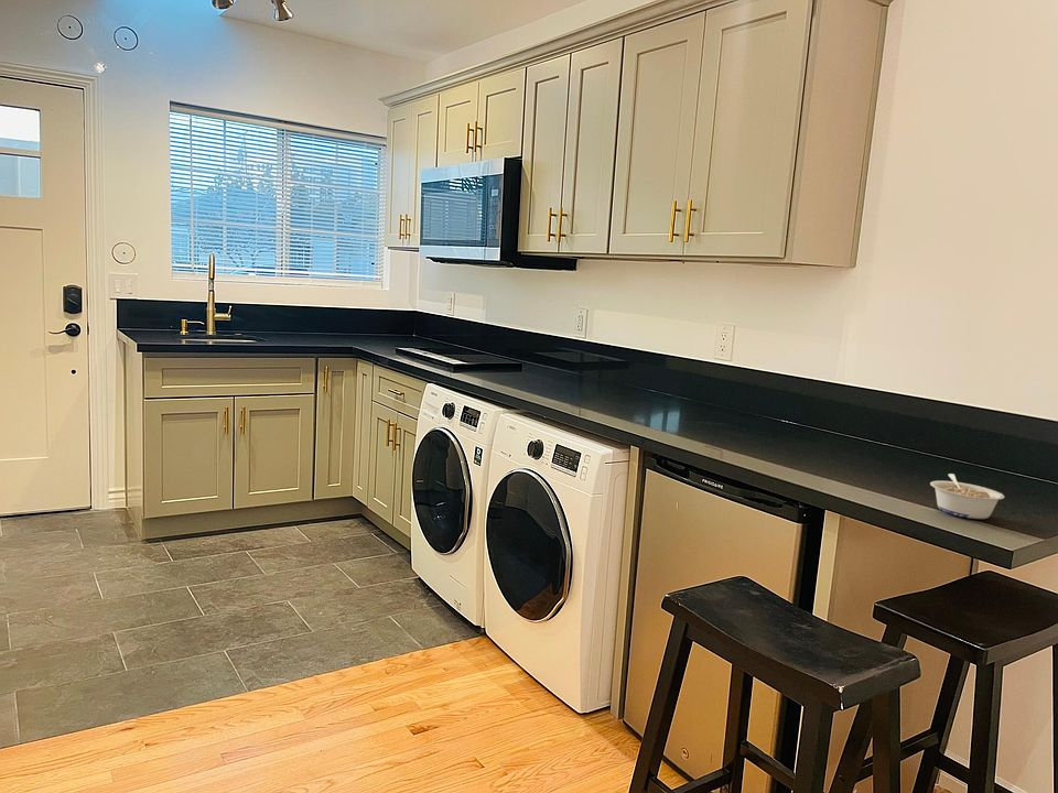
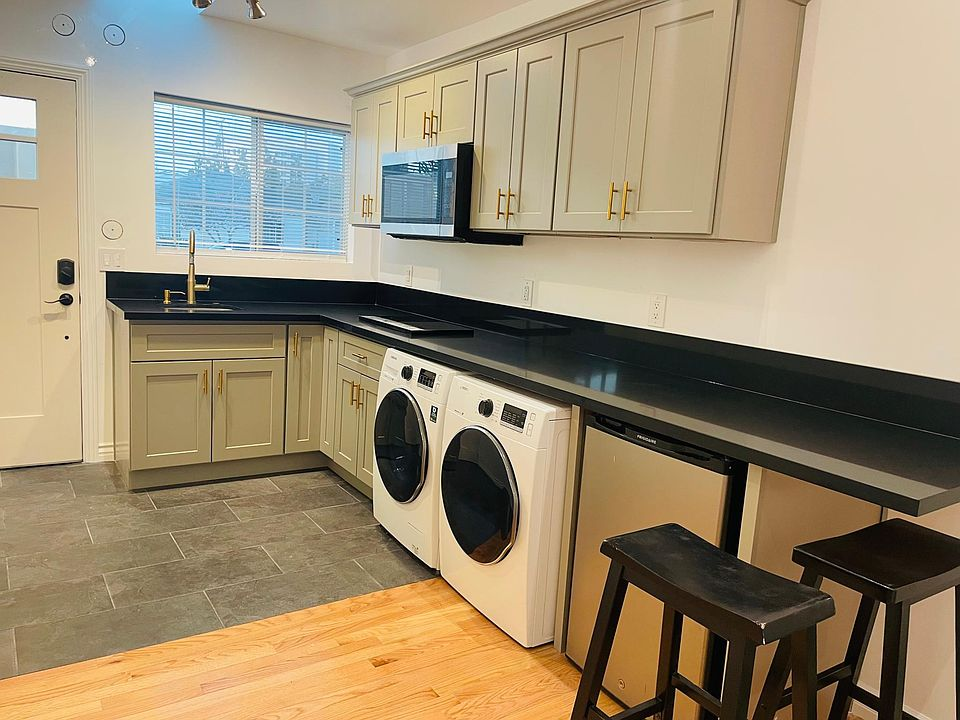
- legume (962, 497)
